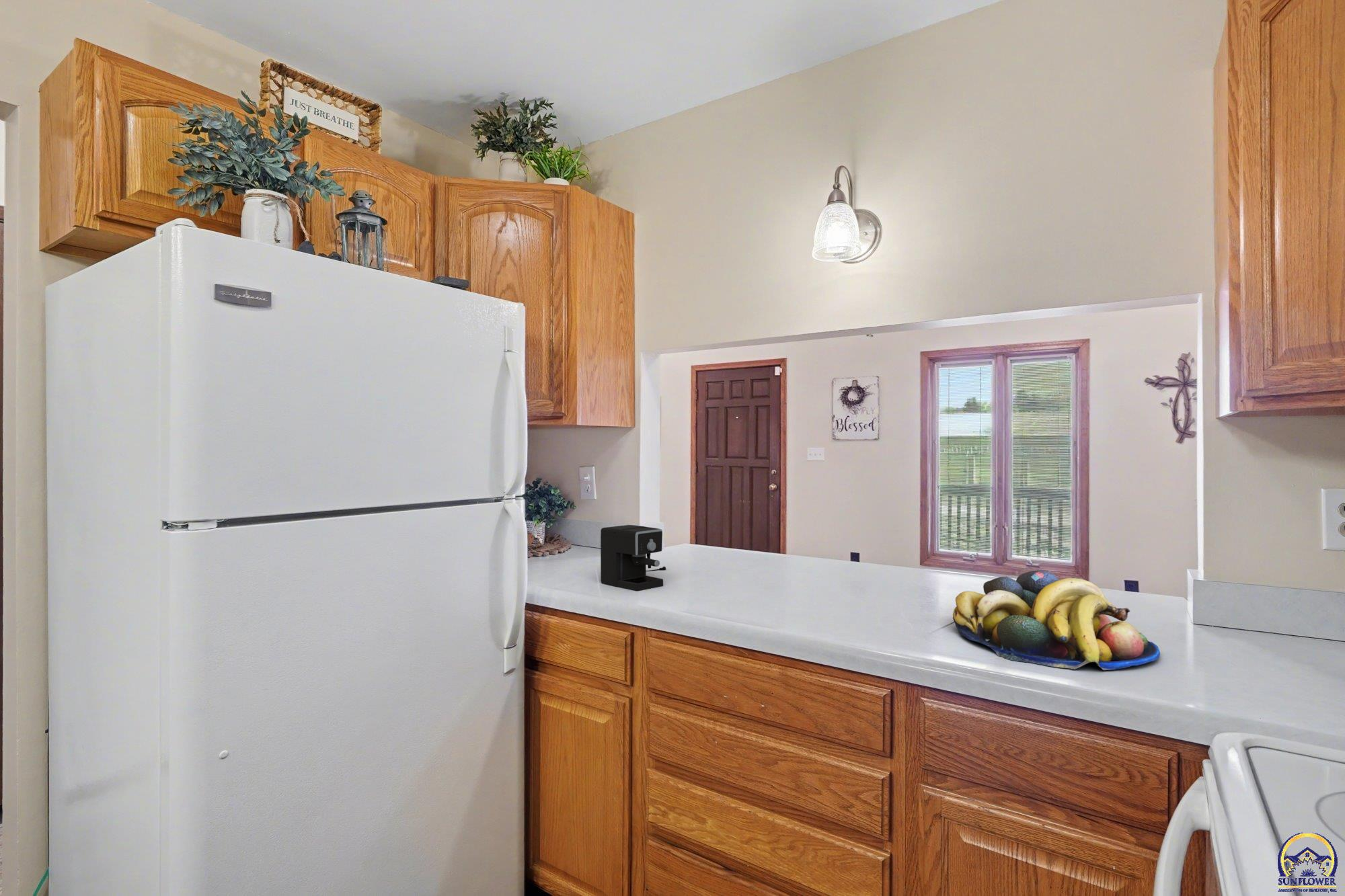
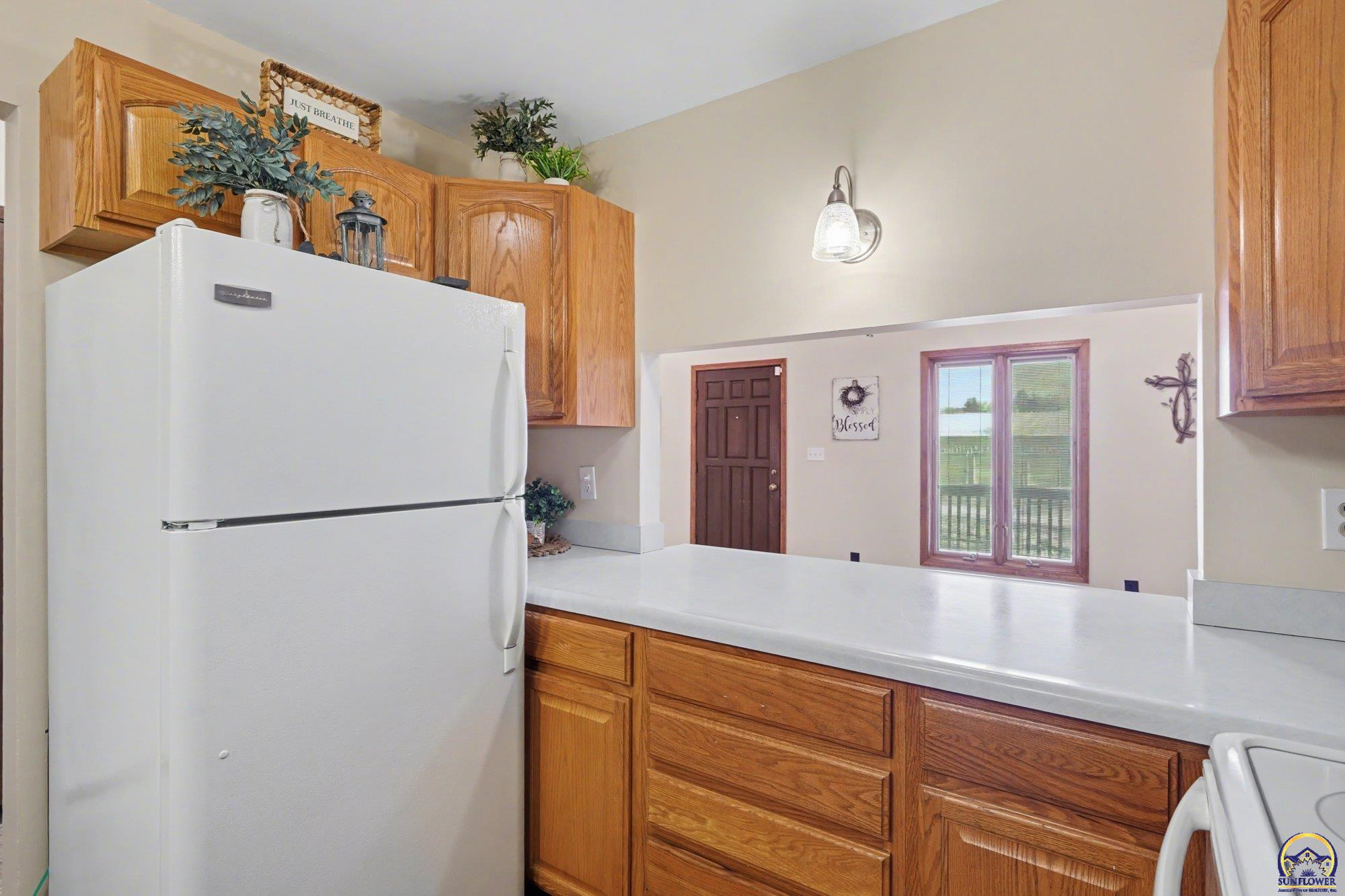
- fruit bowl (1053, 609)
- coffee maker (652, 553)
